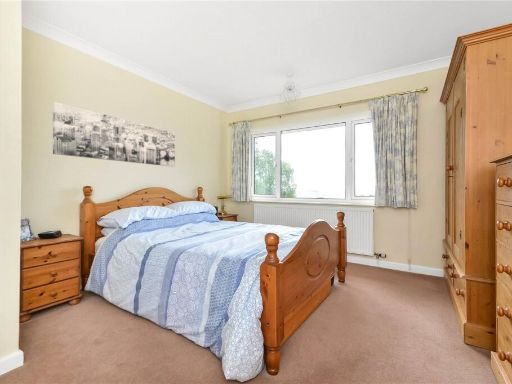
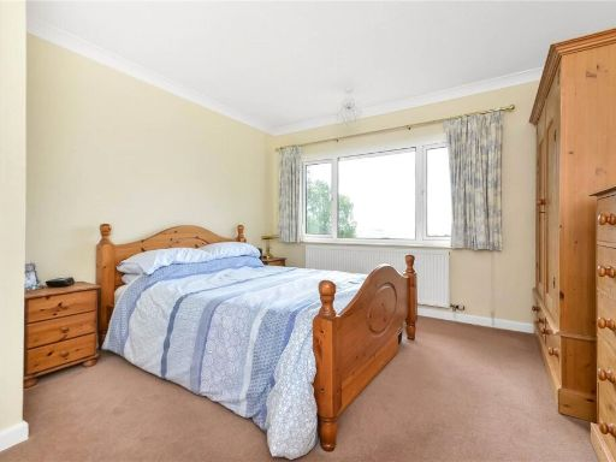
- wall art (125, 140)
